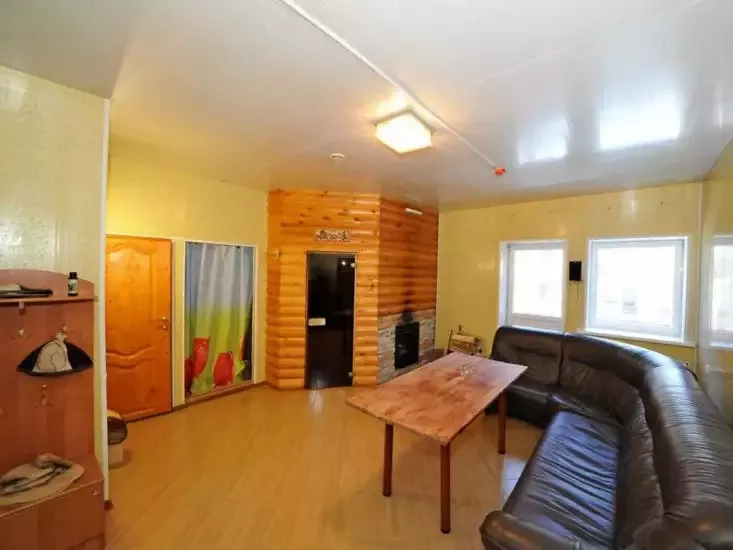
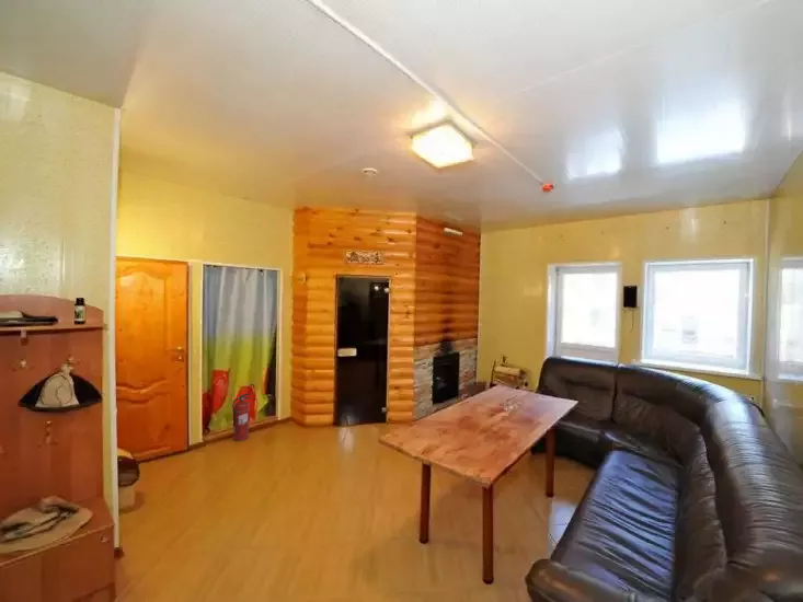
+ fire extinguisher (241, 416)
